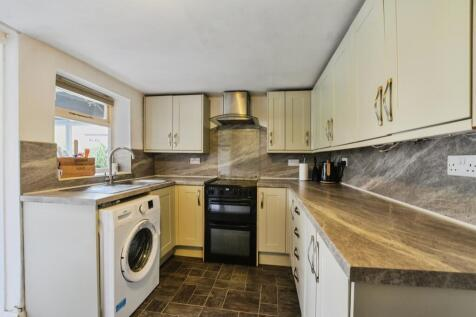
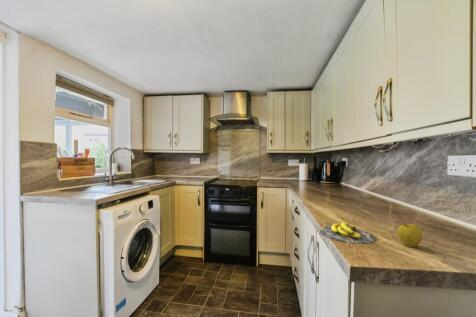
+ apple (409, 234)
+ banana (346, 228)
